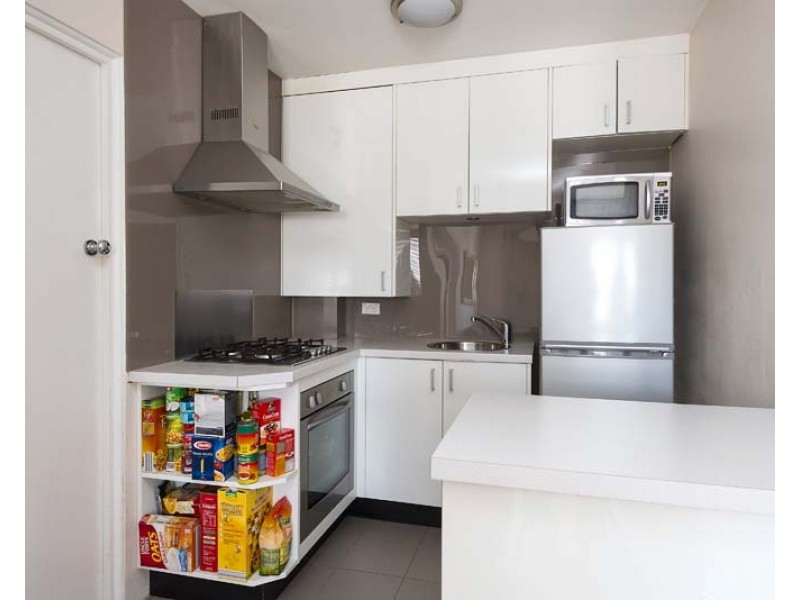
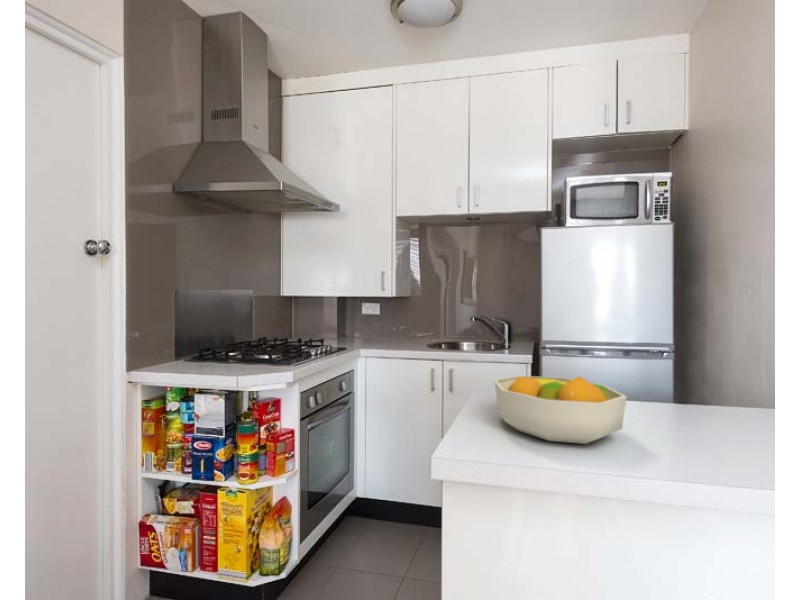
+ fruit bowl (554, 398)
